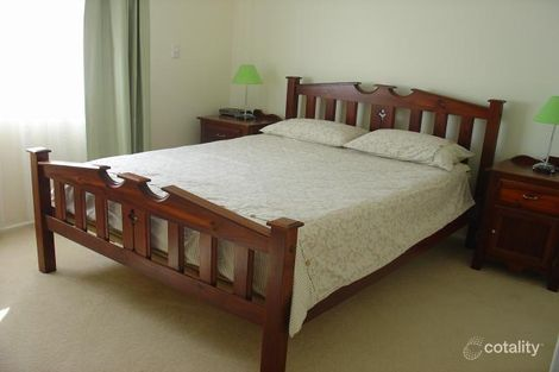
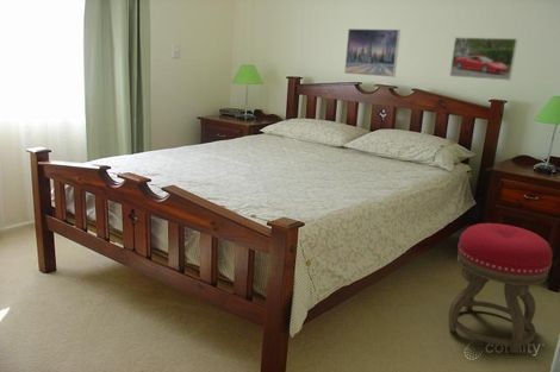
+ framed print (371, 52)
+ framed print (481, 58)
+ stool (497, 280)
